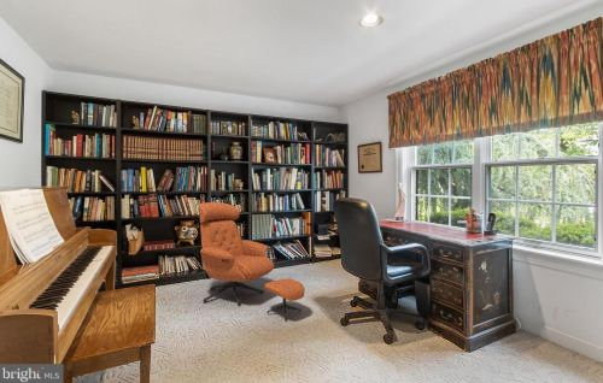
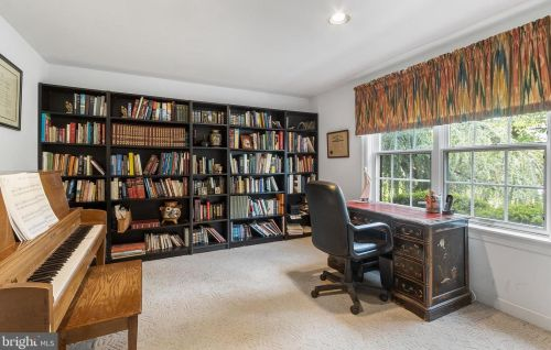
- armchair (247, 252)
